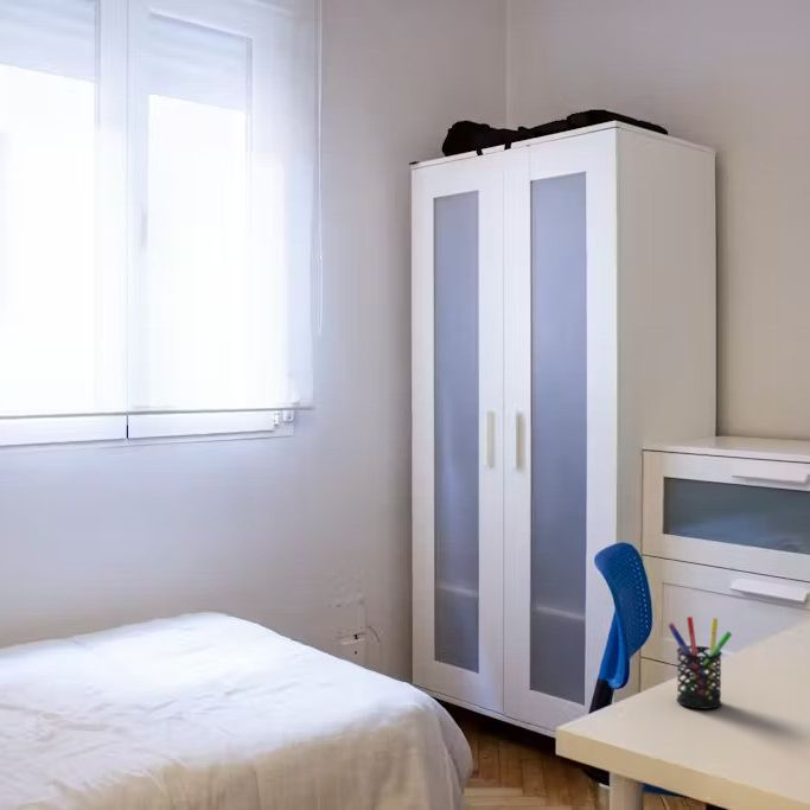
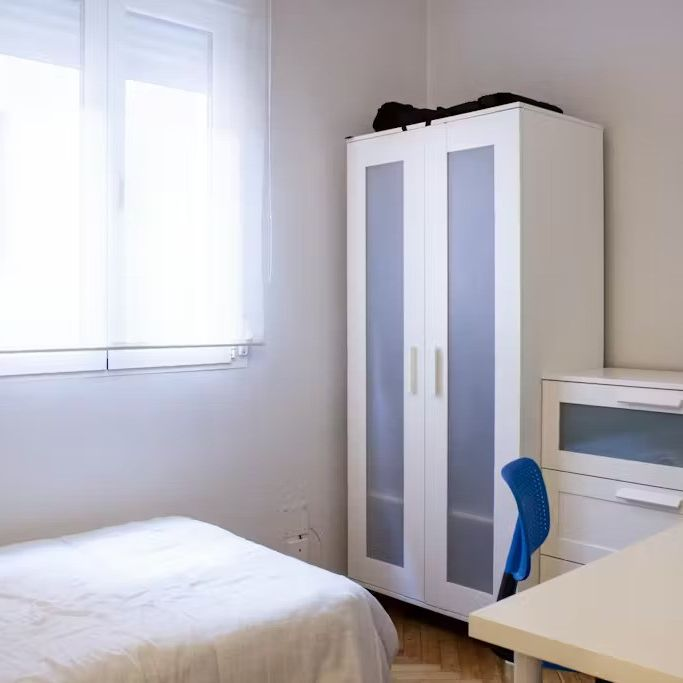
- pen holder (702, 658)
